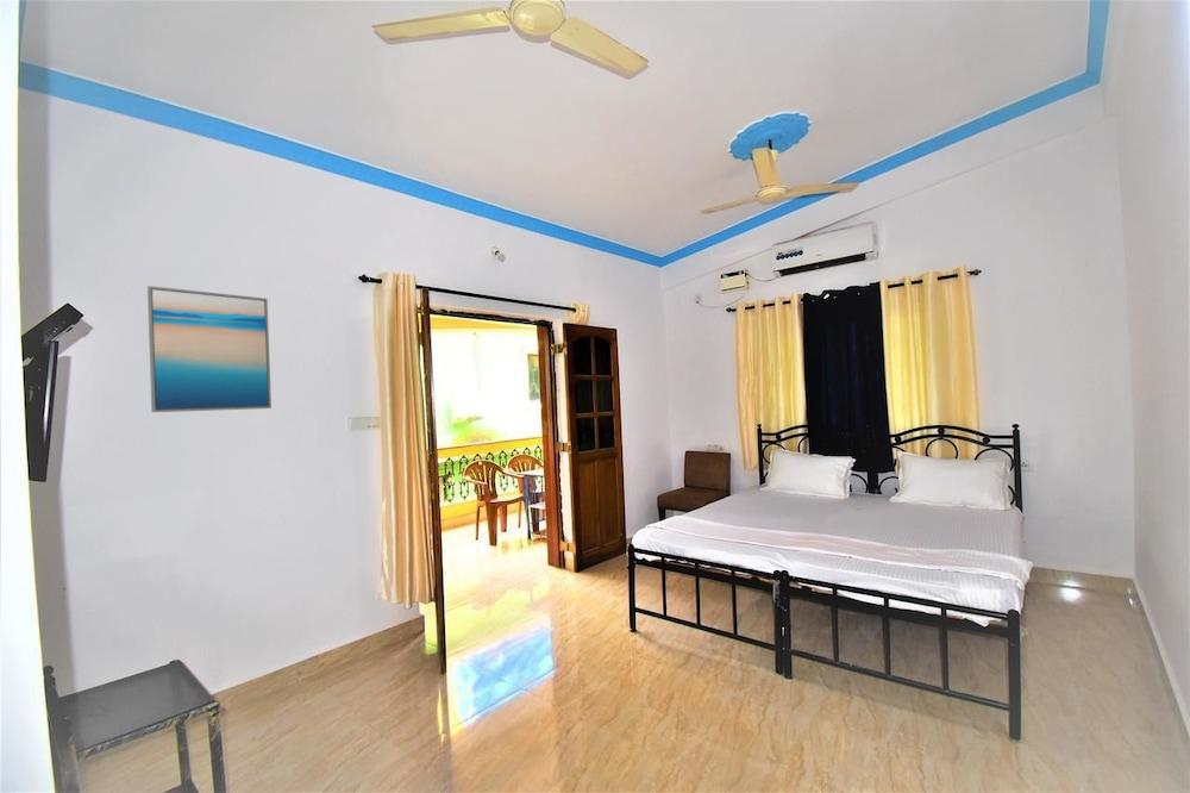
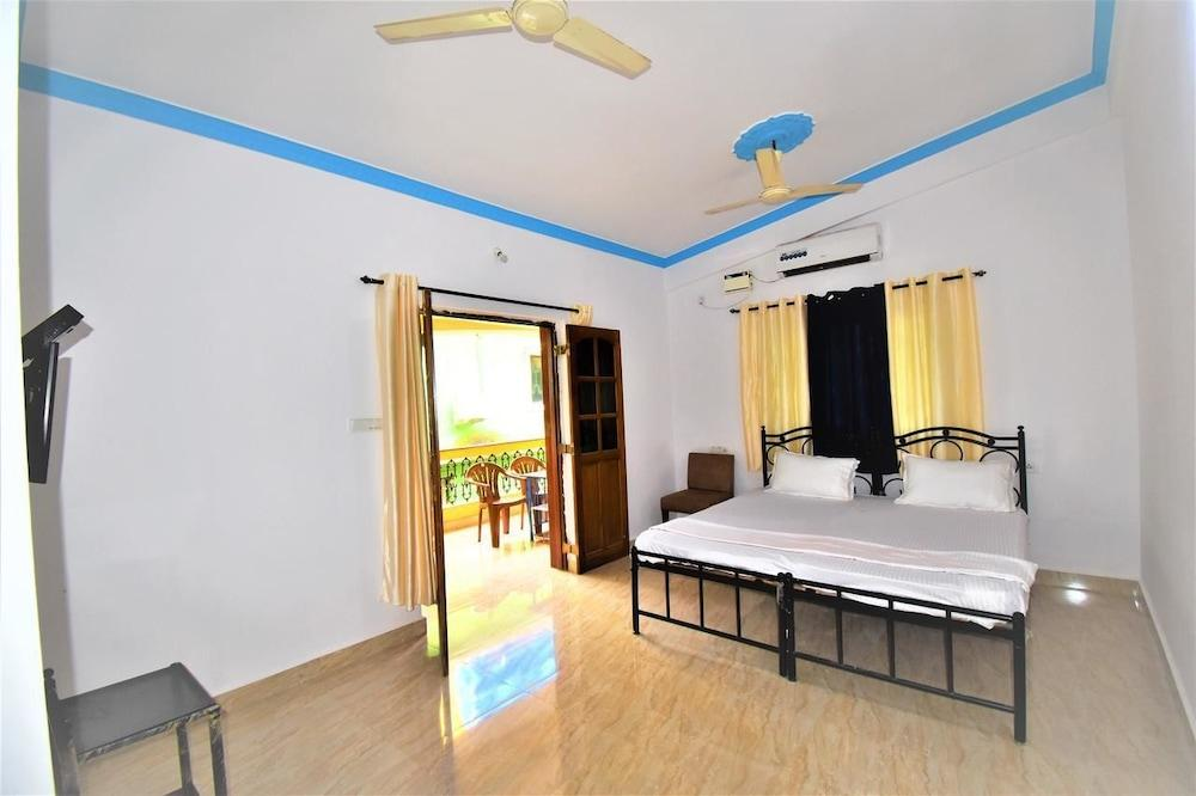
- wall art (213, 351)
